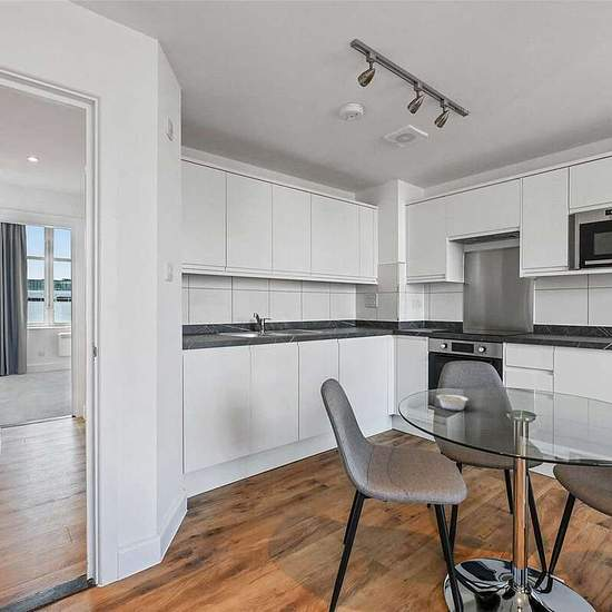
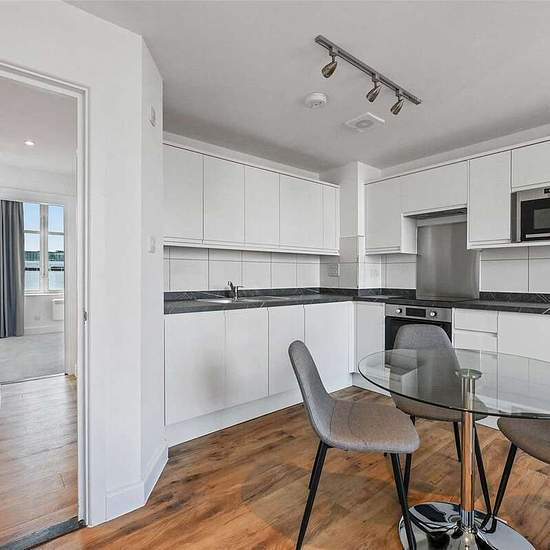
- legume (451, 401)
